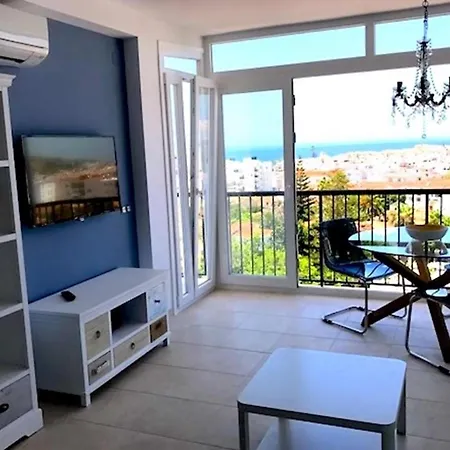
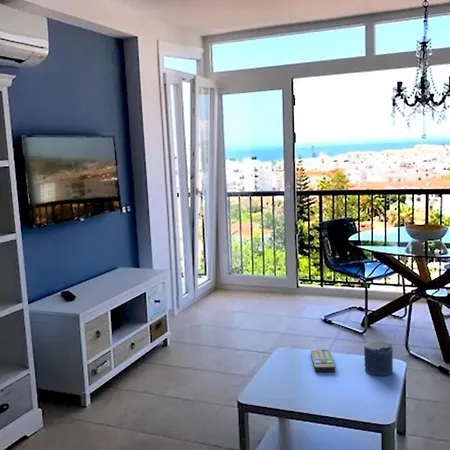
+ remote control (322, 359)
+ candle (378, 358)
